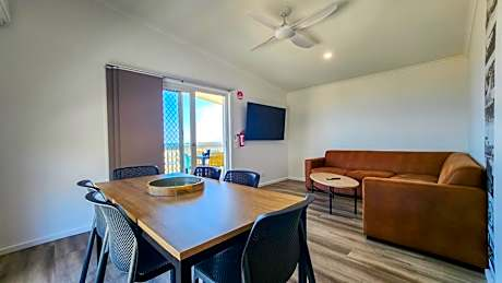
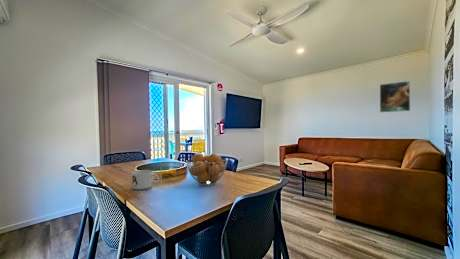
+ mug (146, 179)
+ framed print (394, 97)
+ fruit basket (207, 168)
